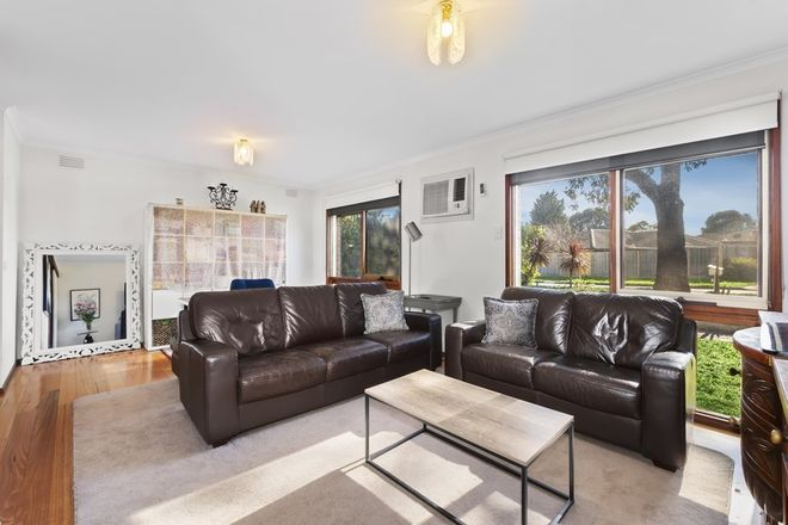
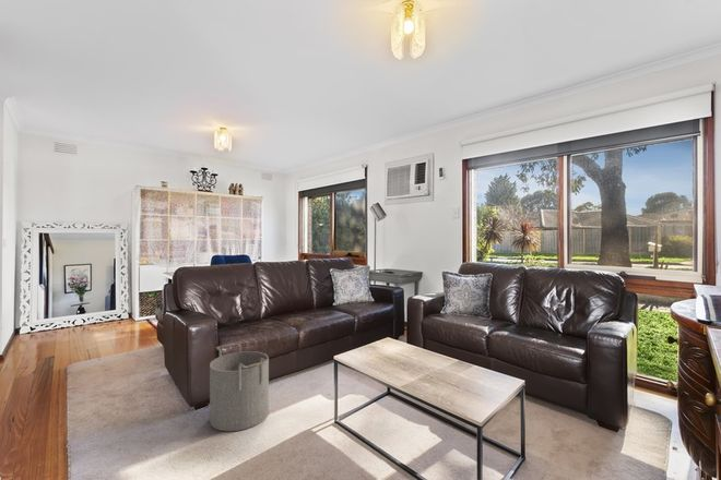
+ bucket (239, 384)
